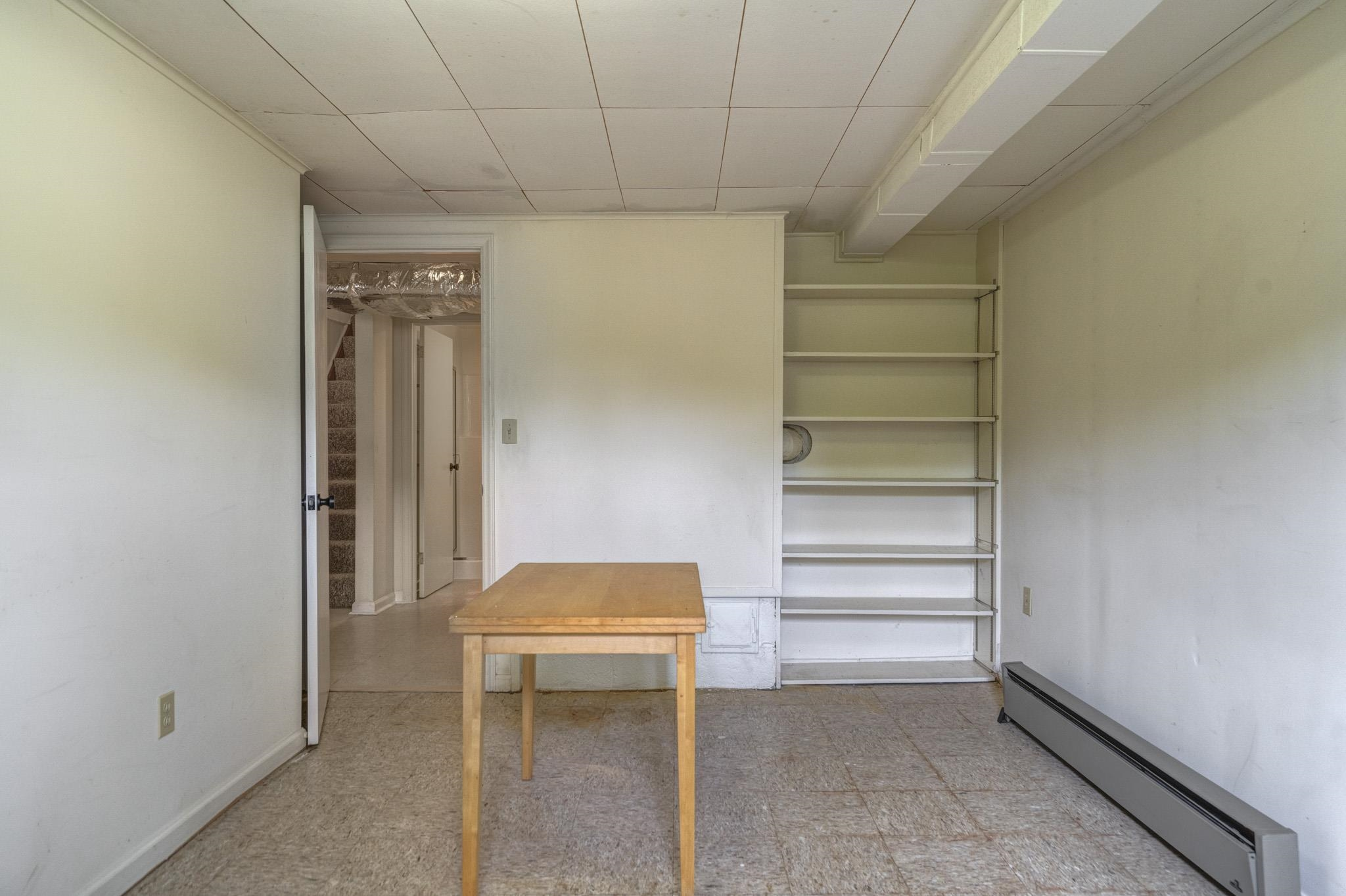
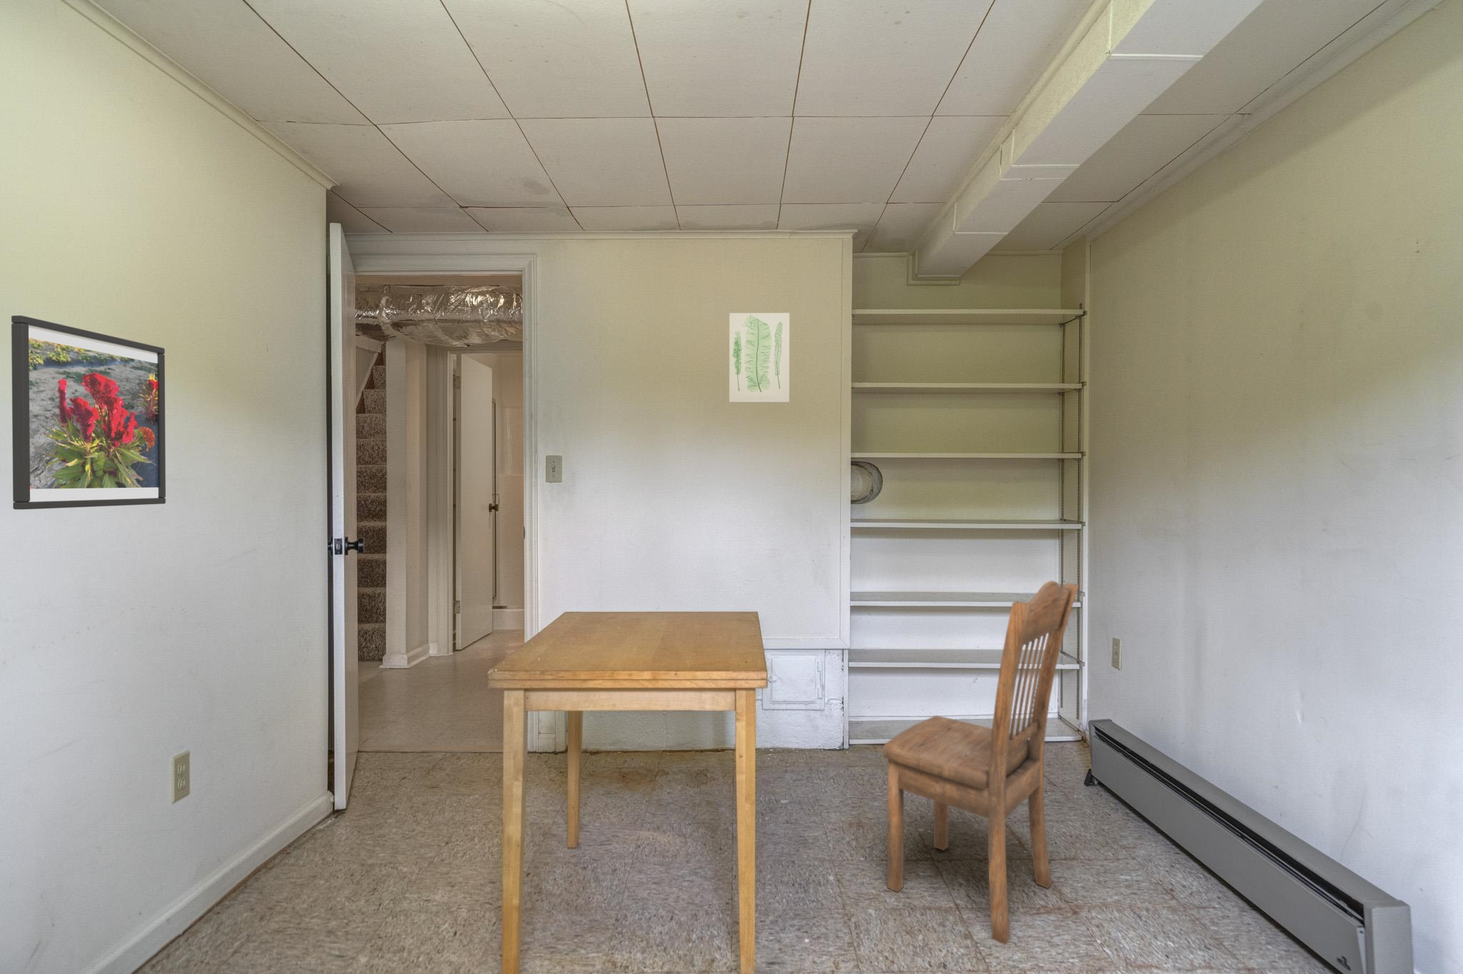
+ wall art (759, 358)
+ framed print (97, 420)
+ dining chair (974, 732)
